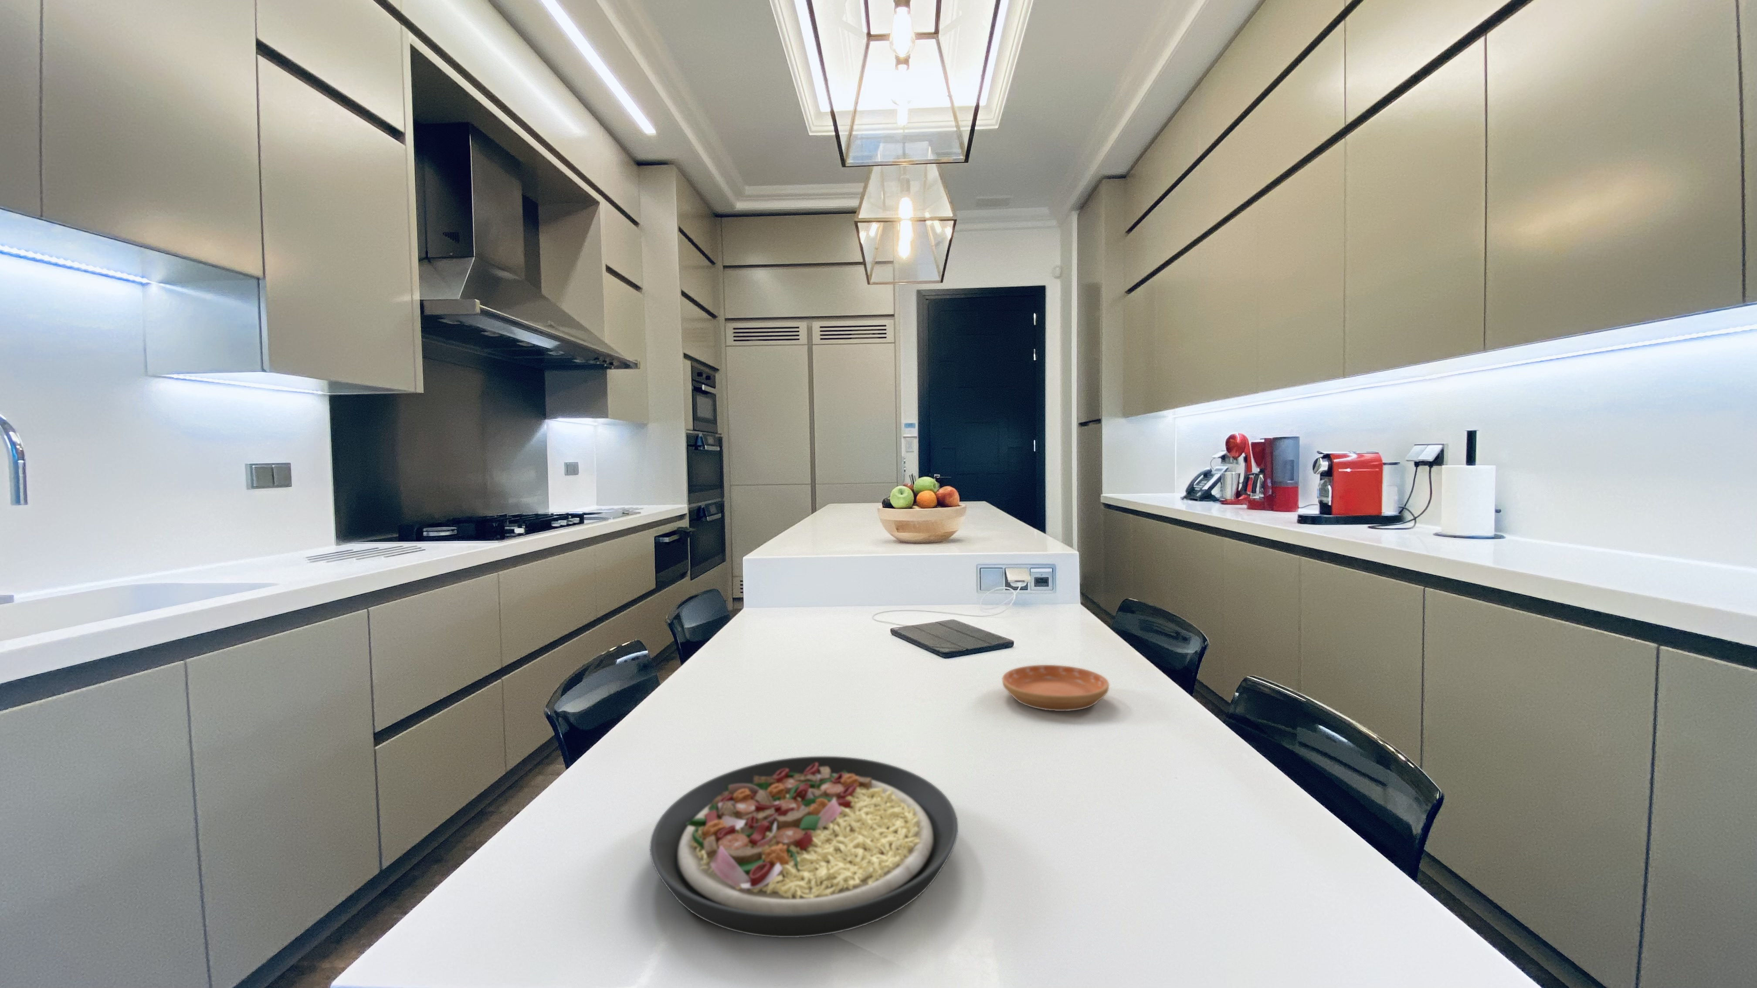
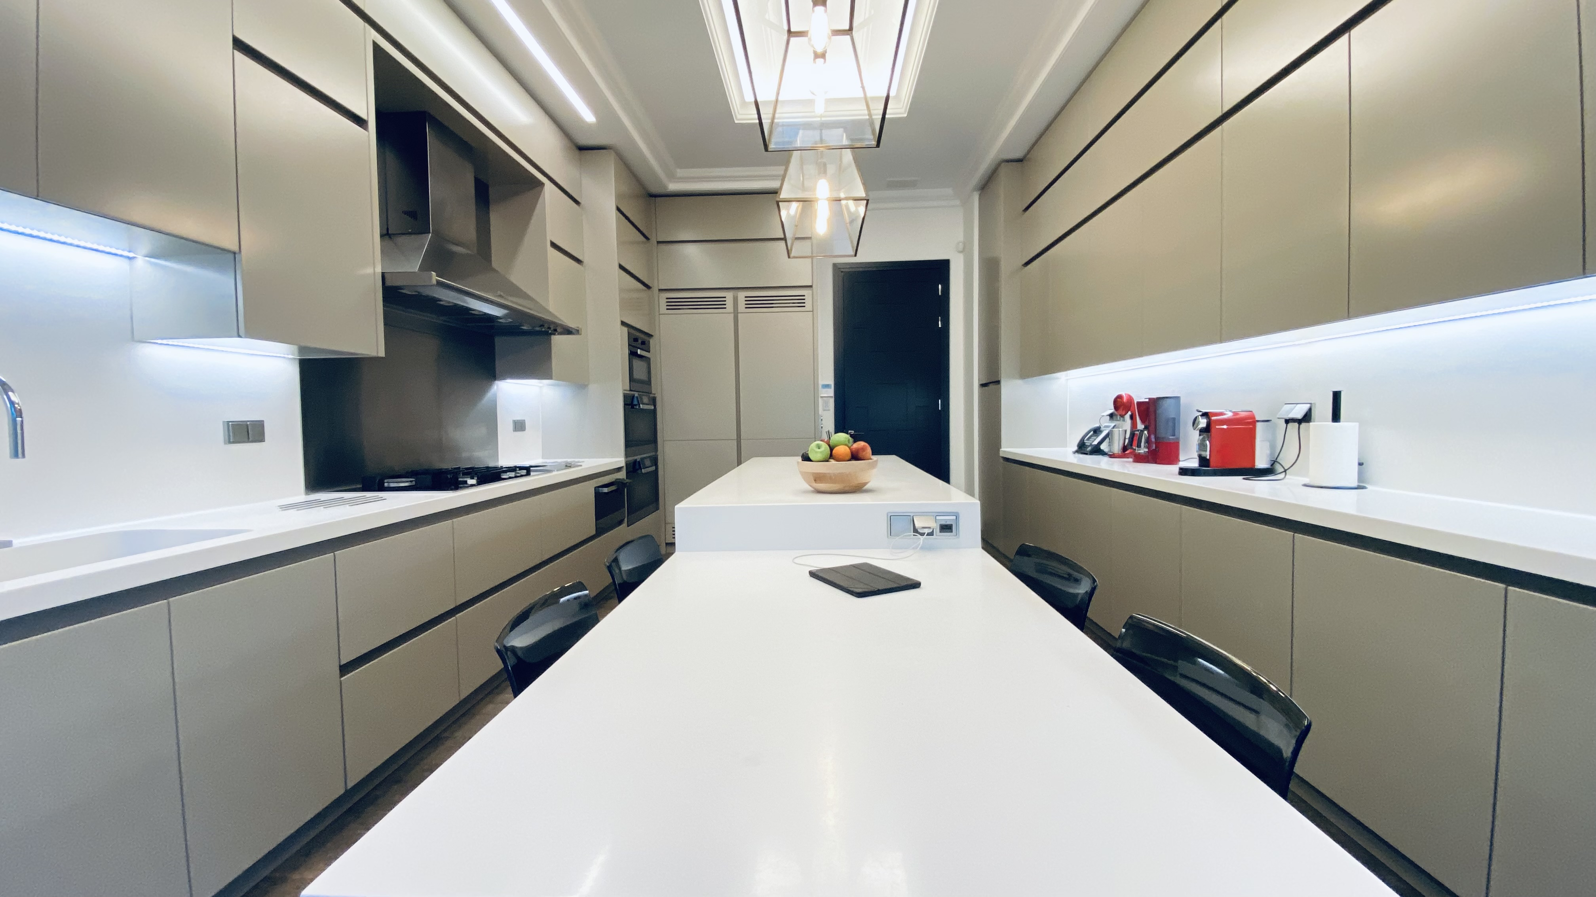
- saucer (1055, 688)
- plate (807, 825)
